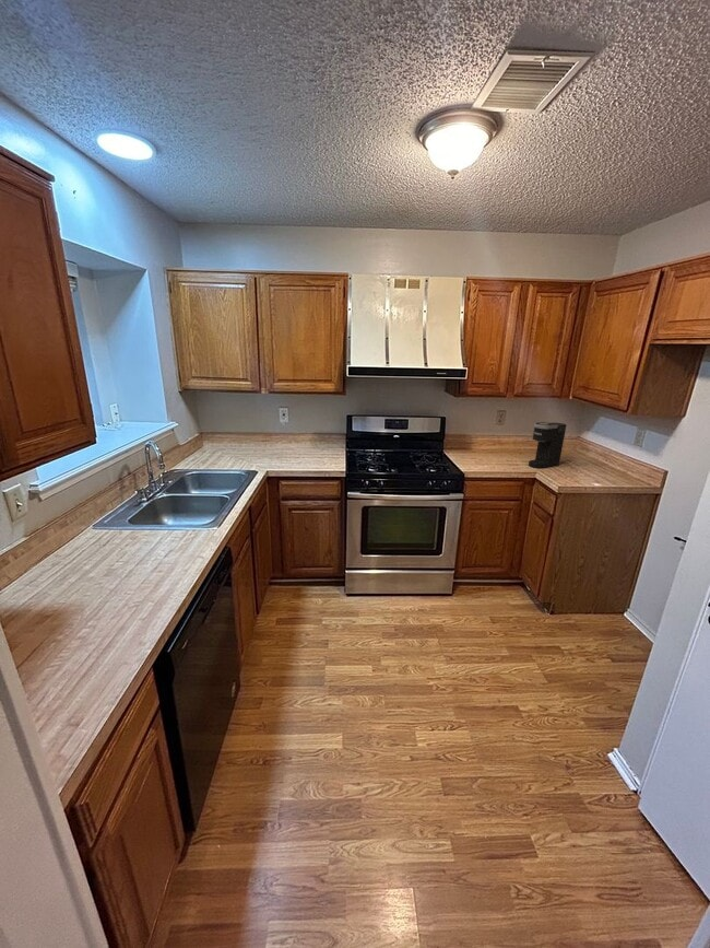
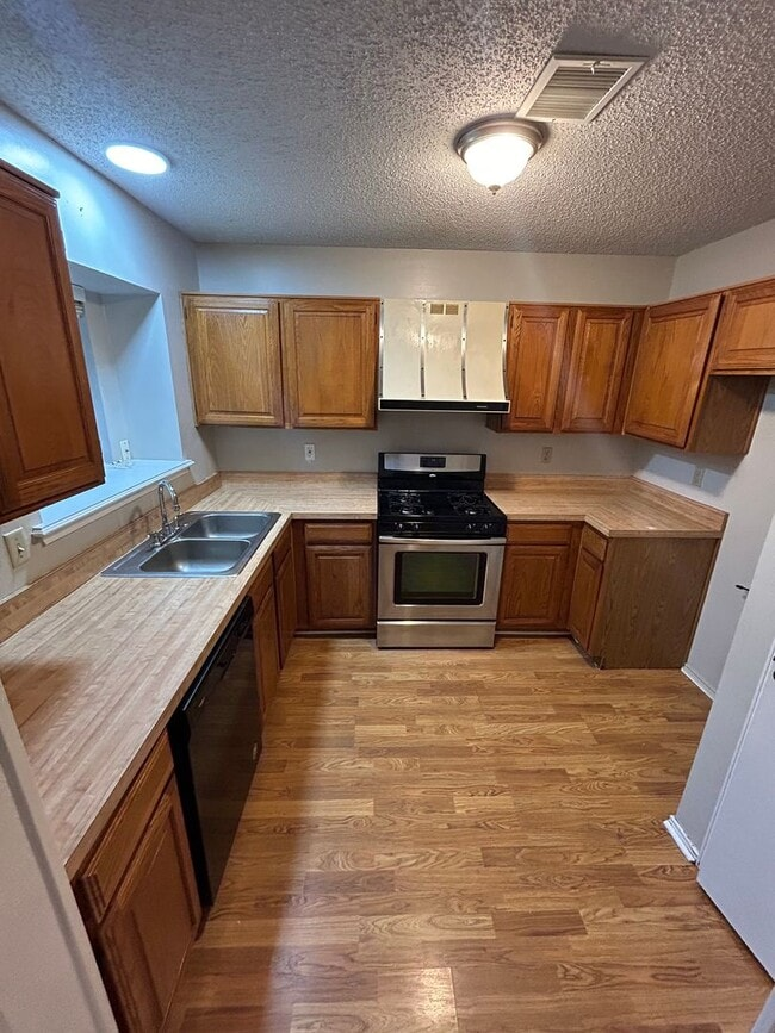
- coffee maker (546, 444)
